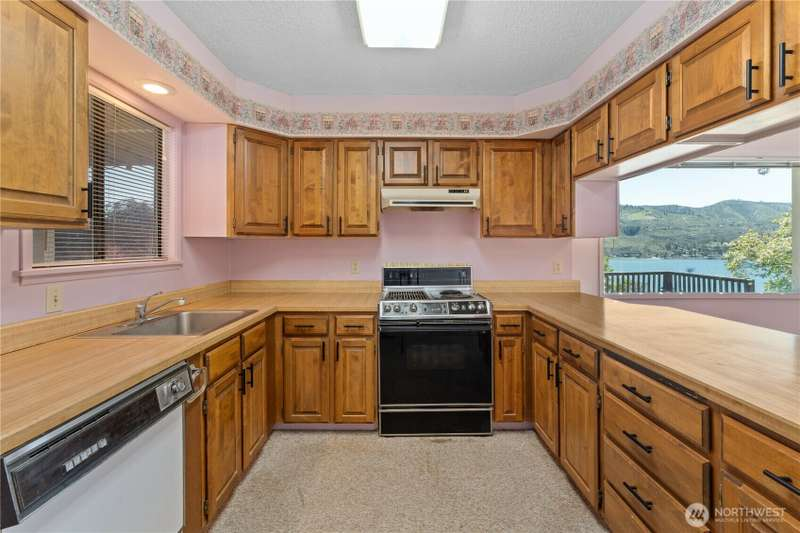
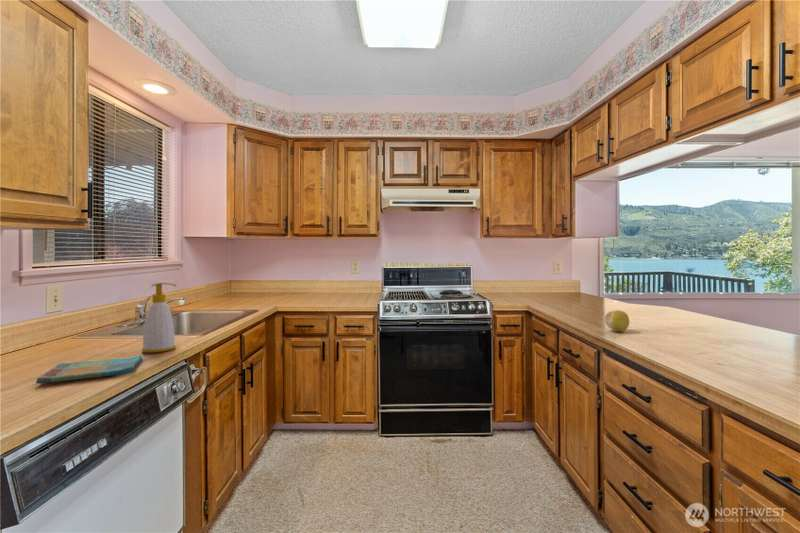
+ dish towel (95, 367)
+ fruit (616, 320)
+ soap bottle (159, 316)
